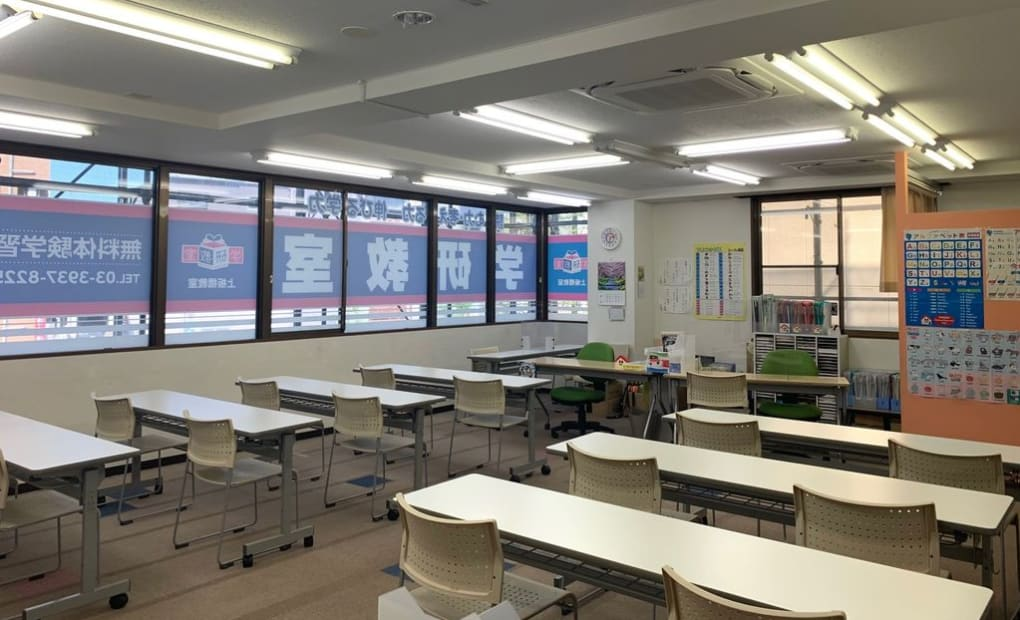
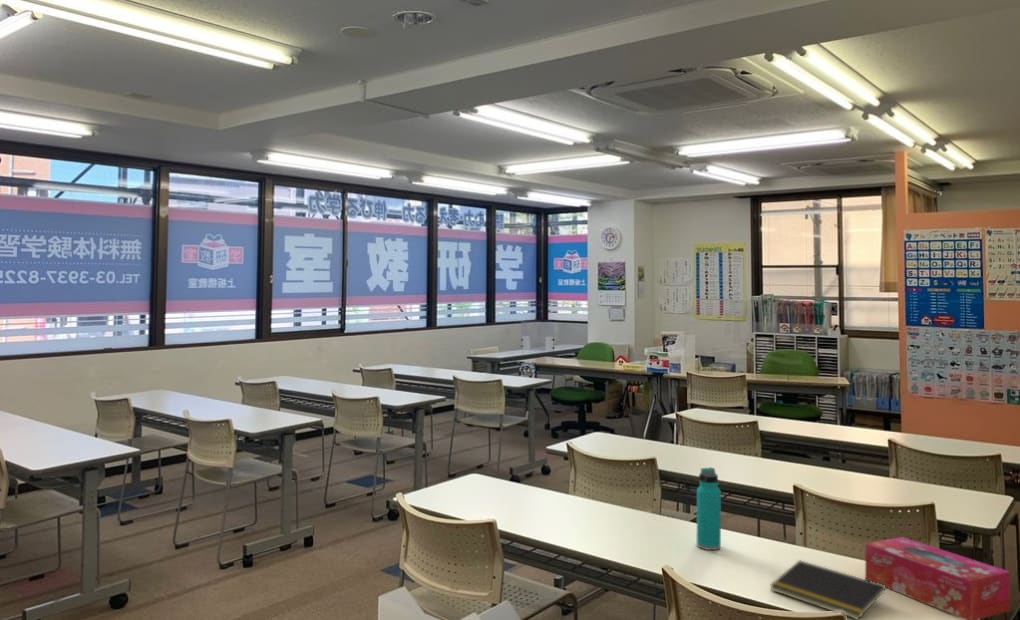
+ notepad (826, 587)
+ tissue box (933, 575)
+ water bottle (708, 507)
